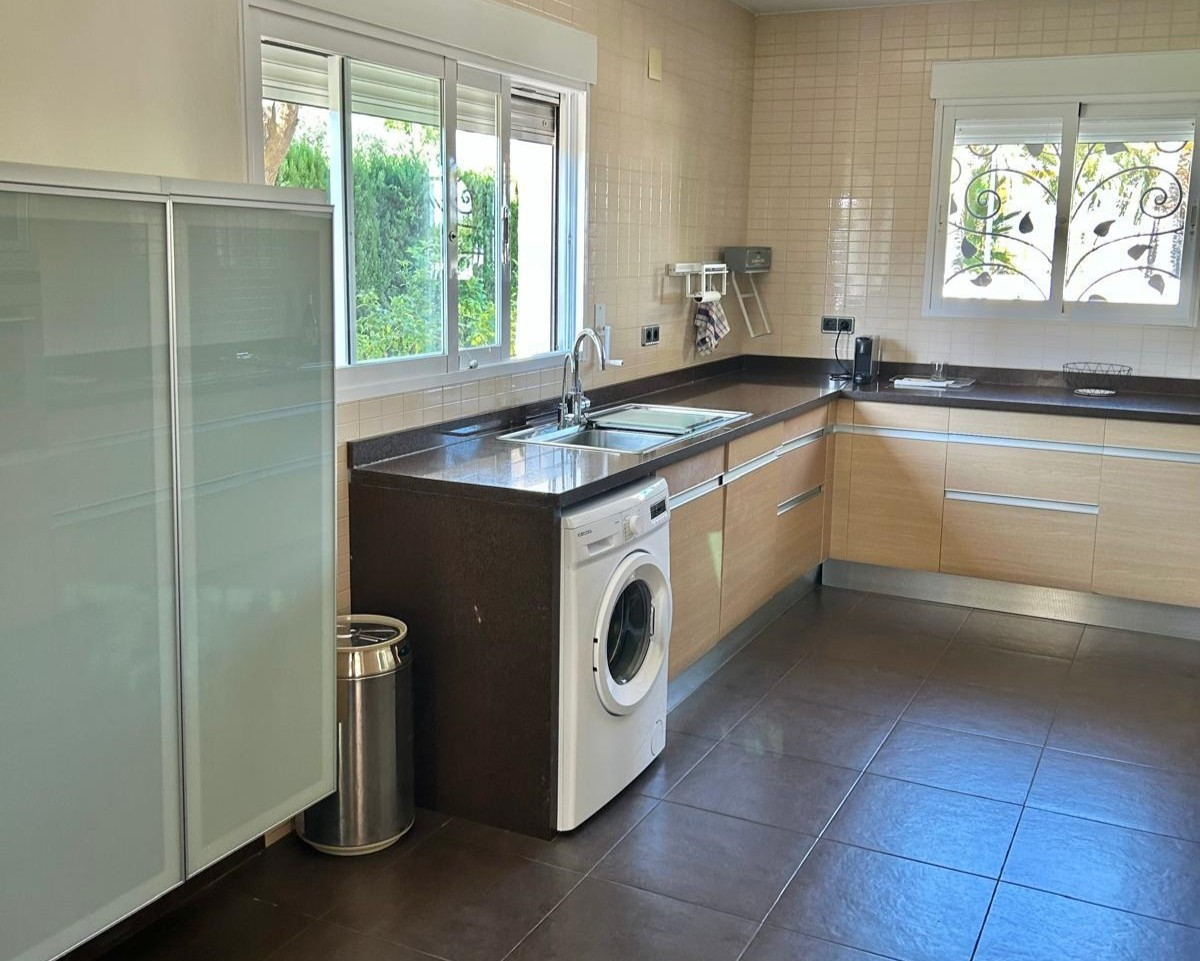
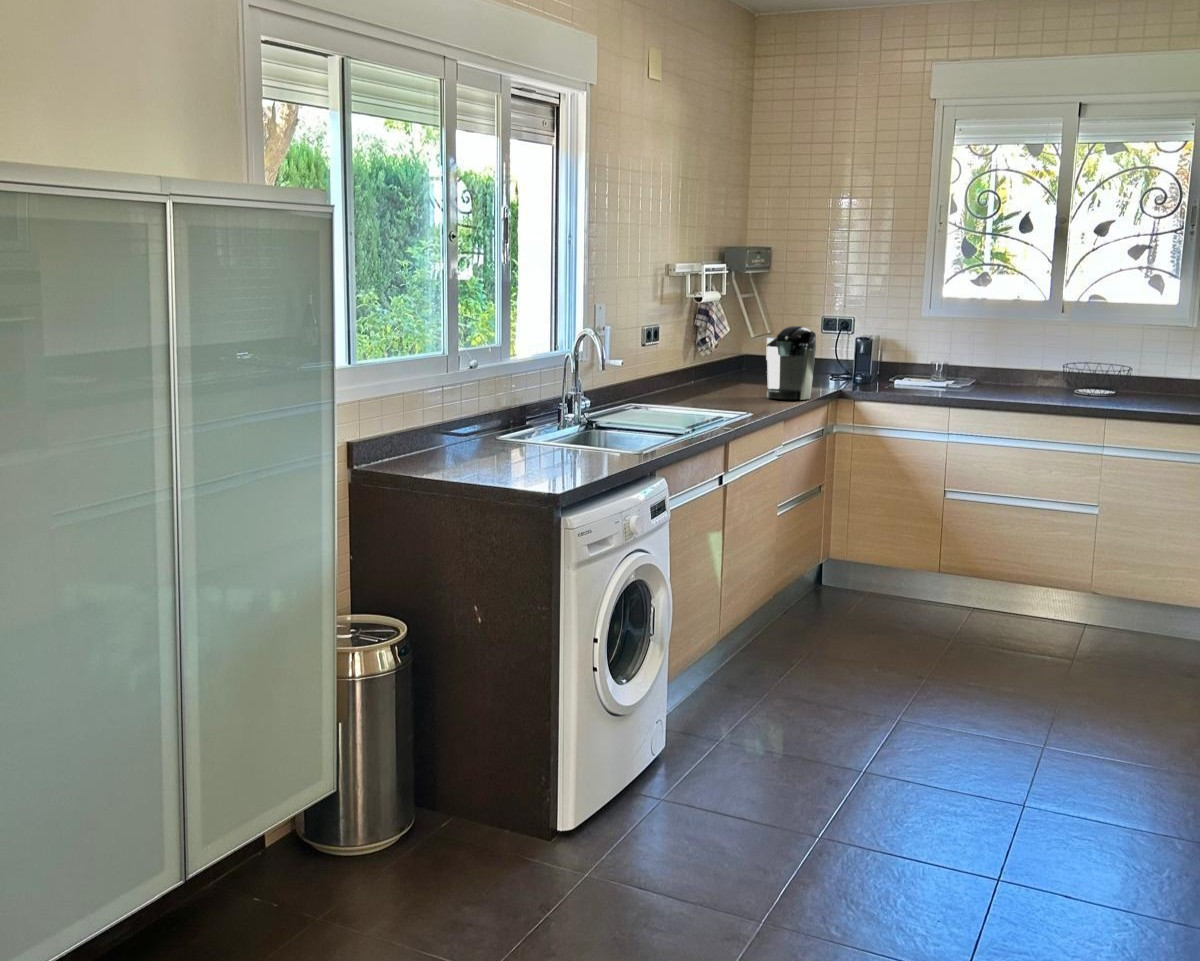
+ coffee maker (780, 361)
